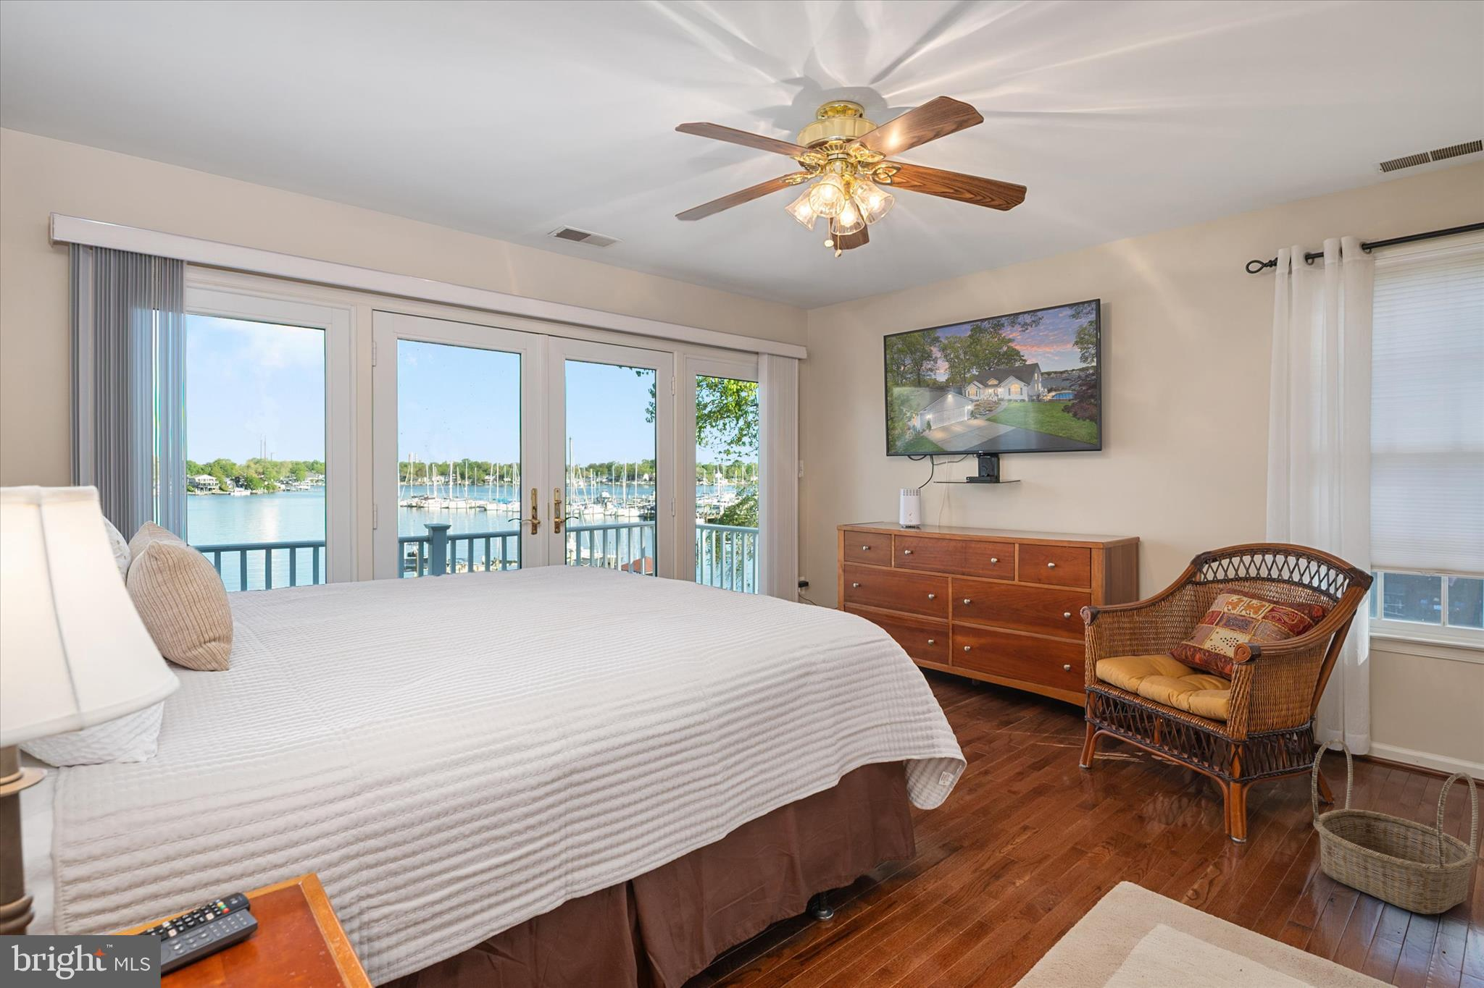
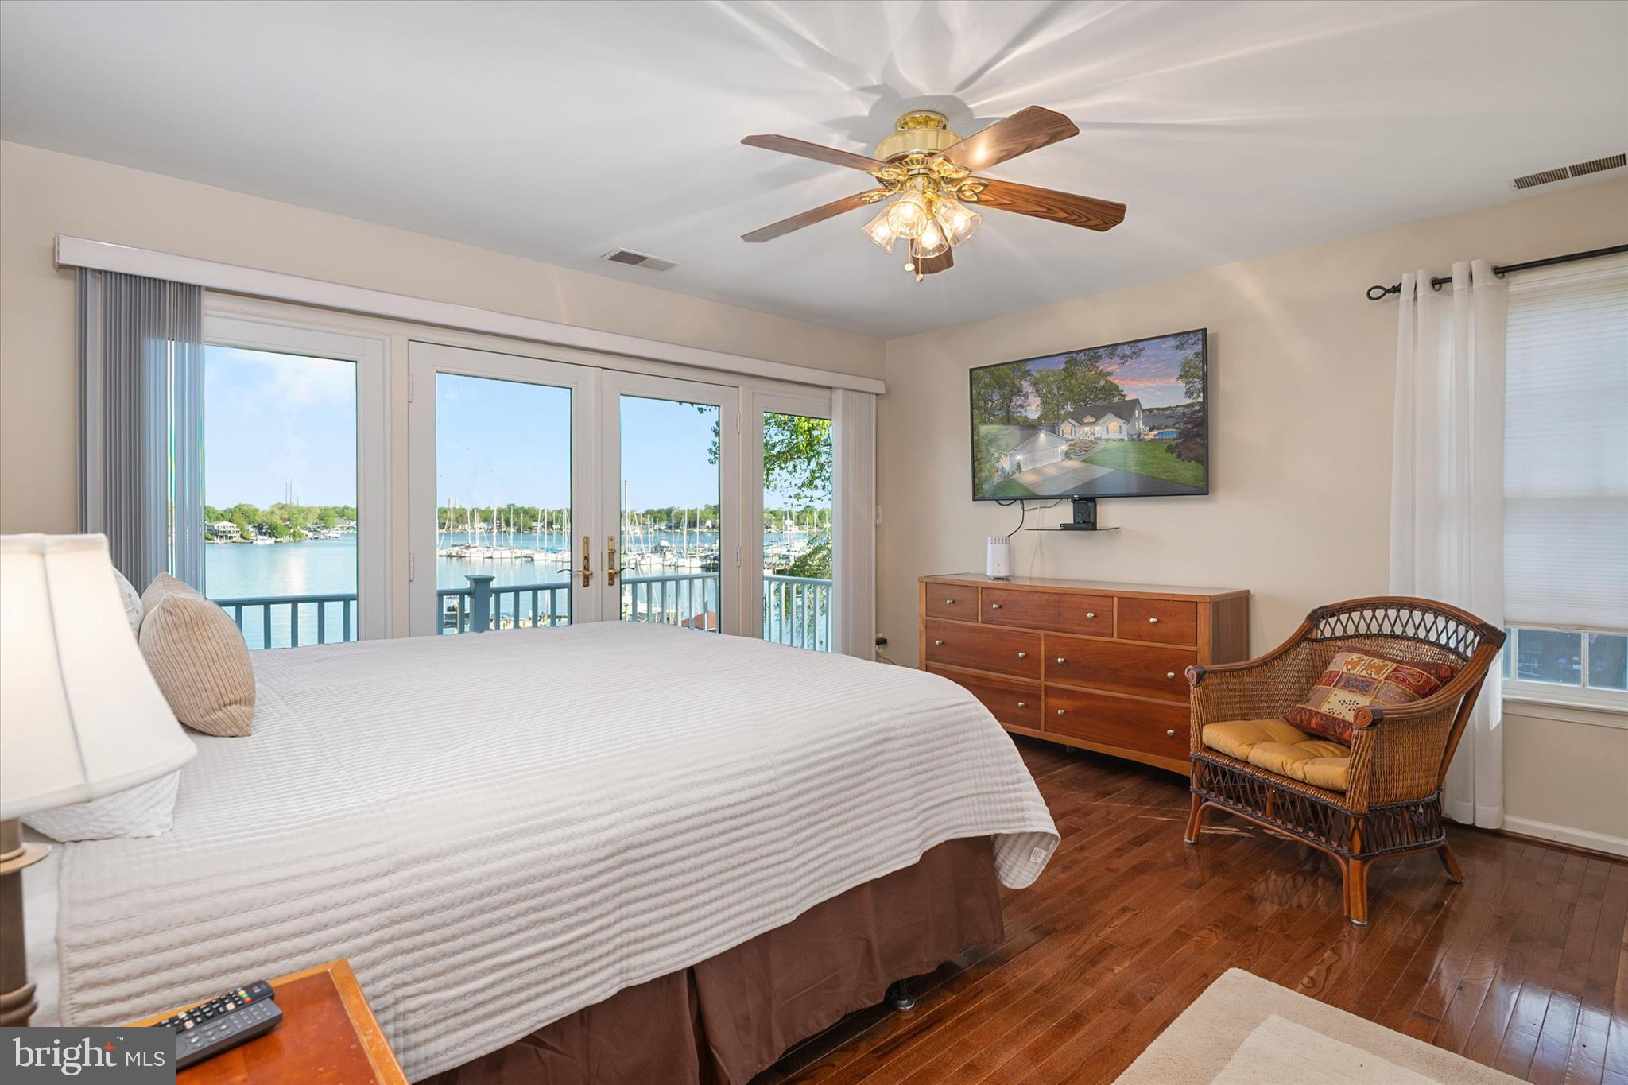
- basket (1391, 821)
